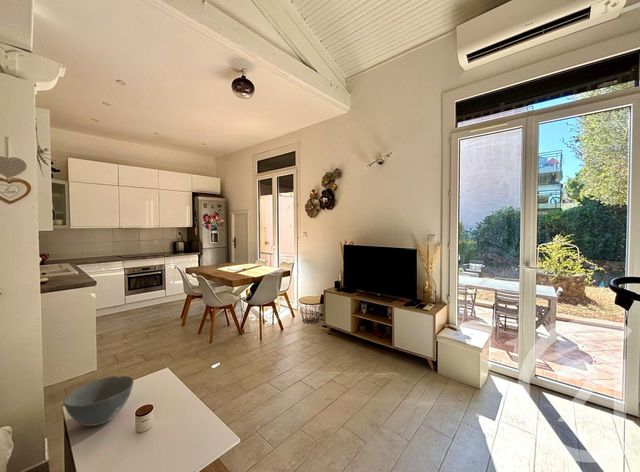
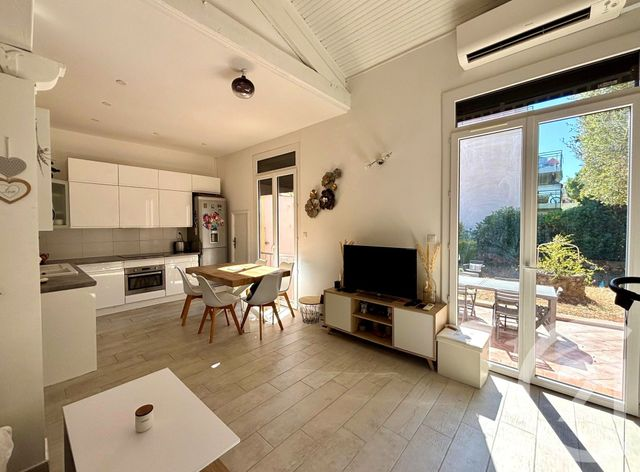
- bowl (101, 404)
